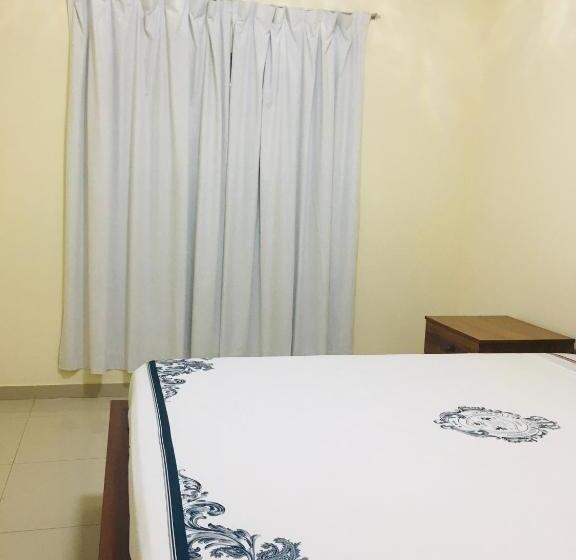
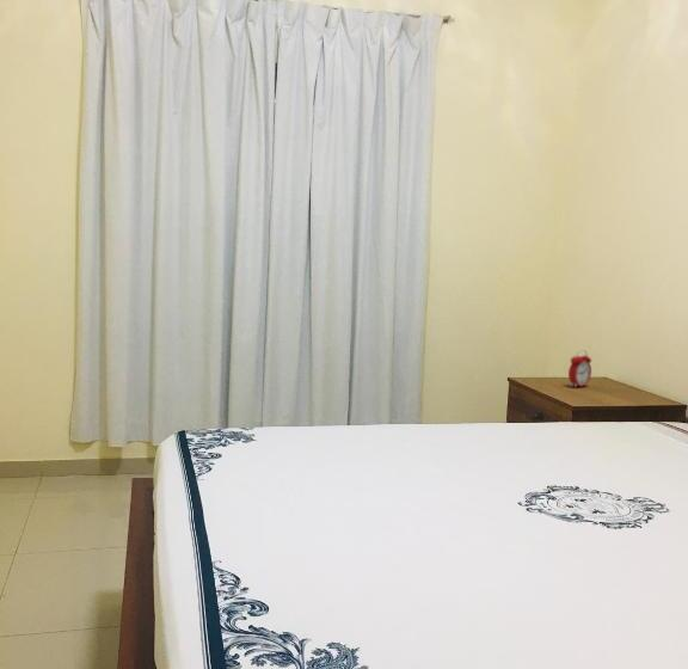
+ alarm clock (579, 368)
